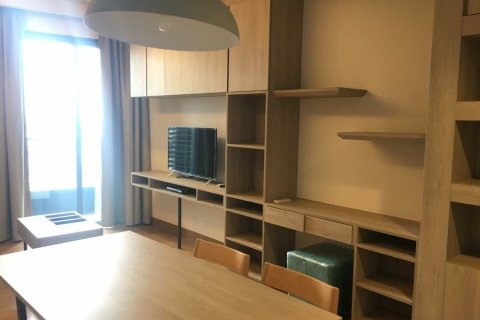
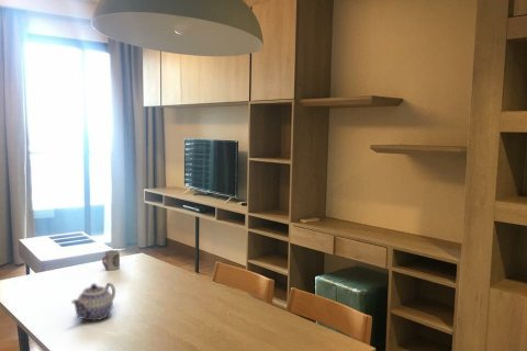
+ cup (110, 260)
+ teapot (94, 299)
